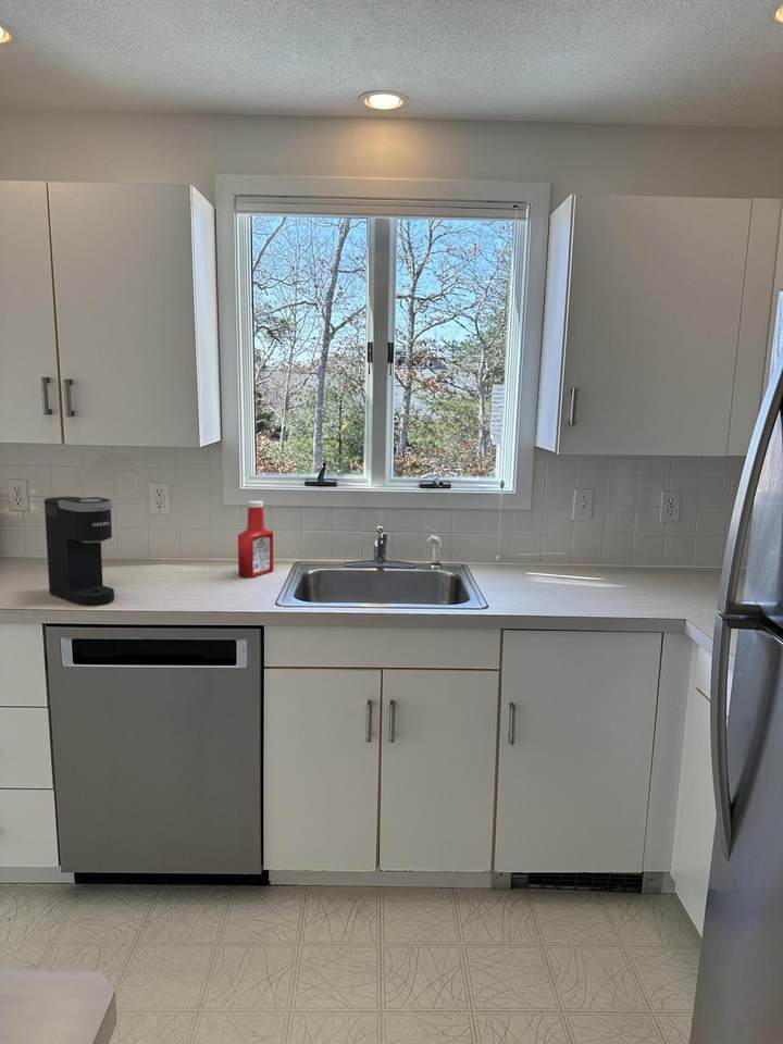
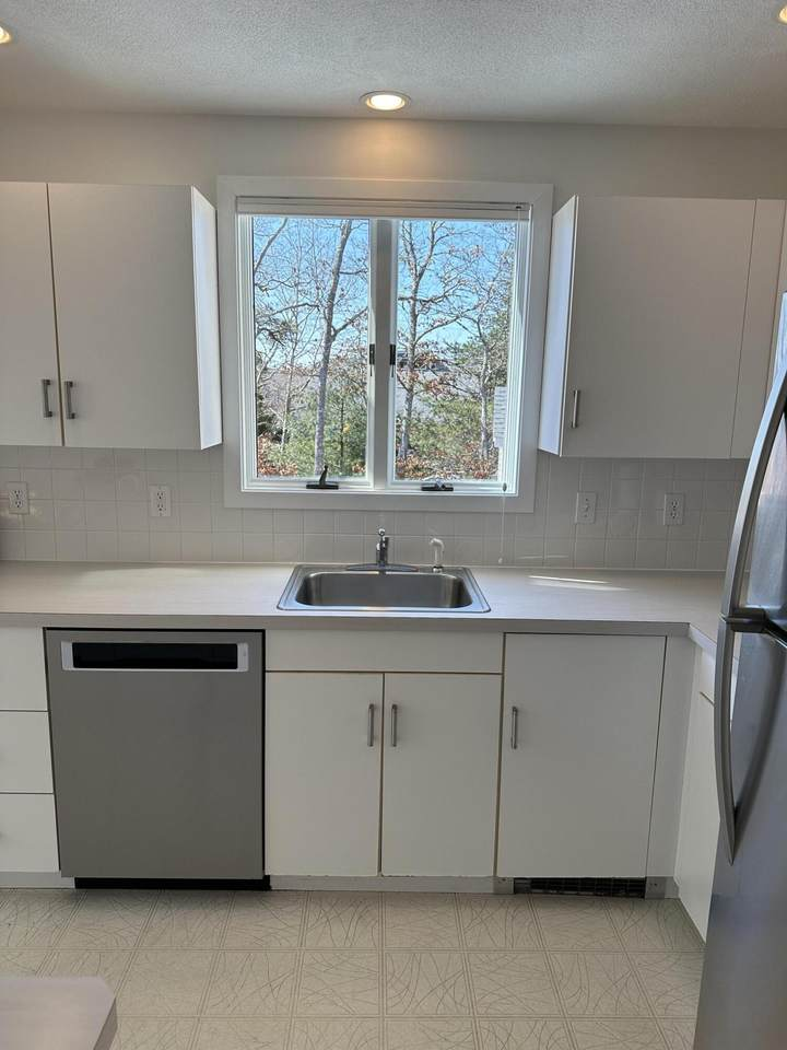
- coffee maker (79, 547)
- soap bottle (256, 537)
